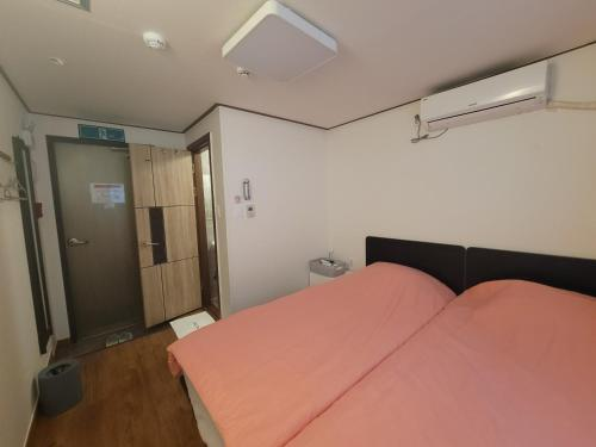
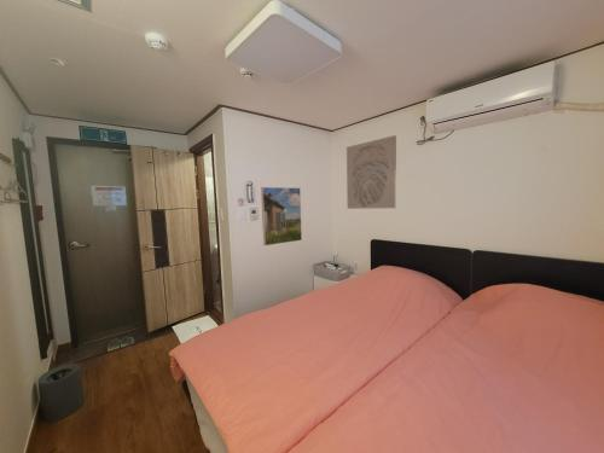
+ wall art (368, 175)
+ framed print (281, 215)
